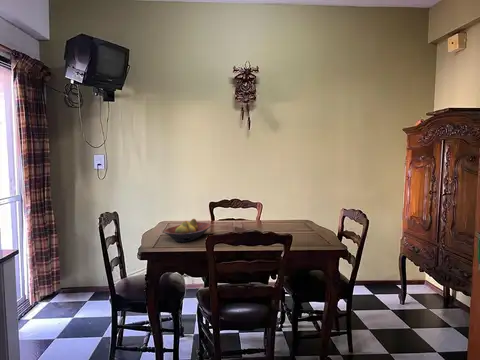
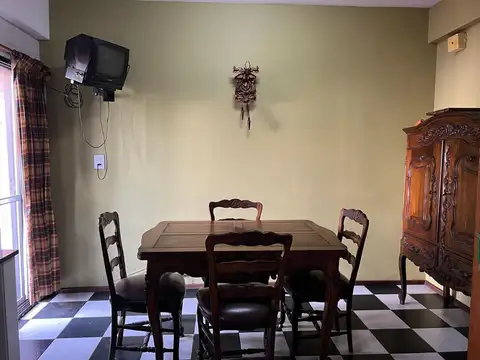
- fruit bowl (188, 228)
